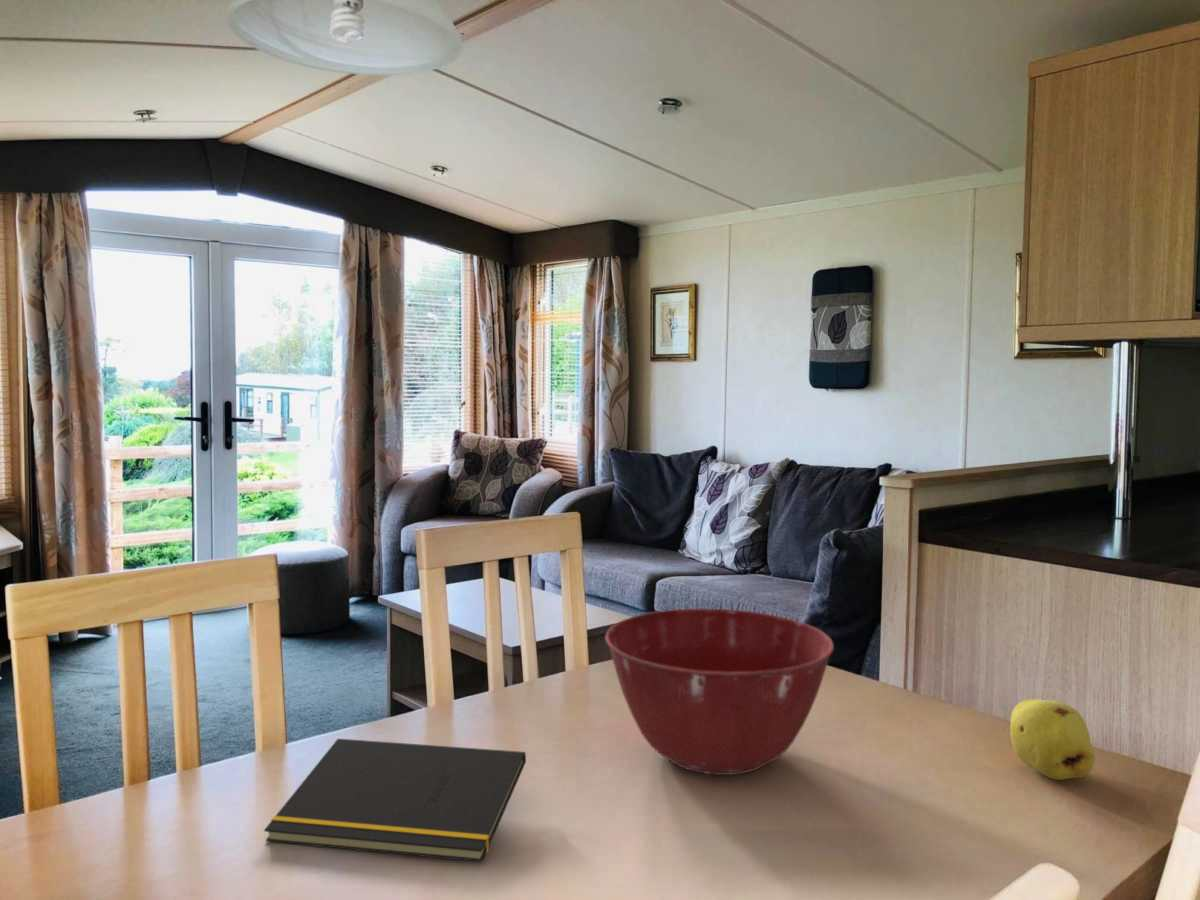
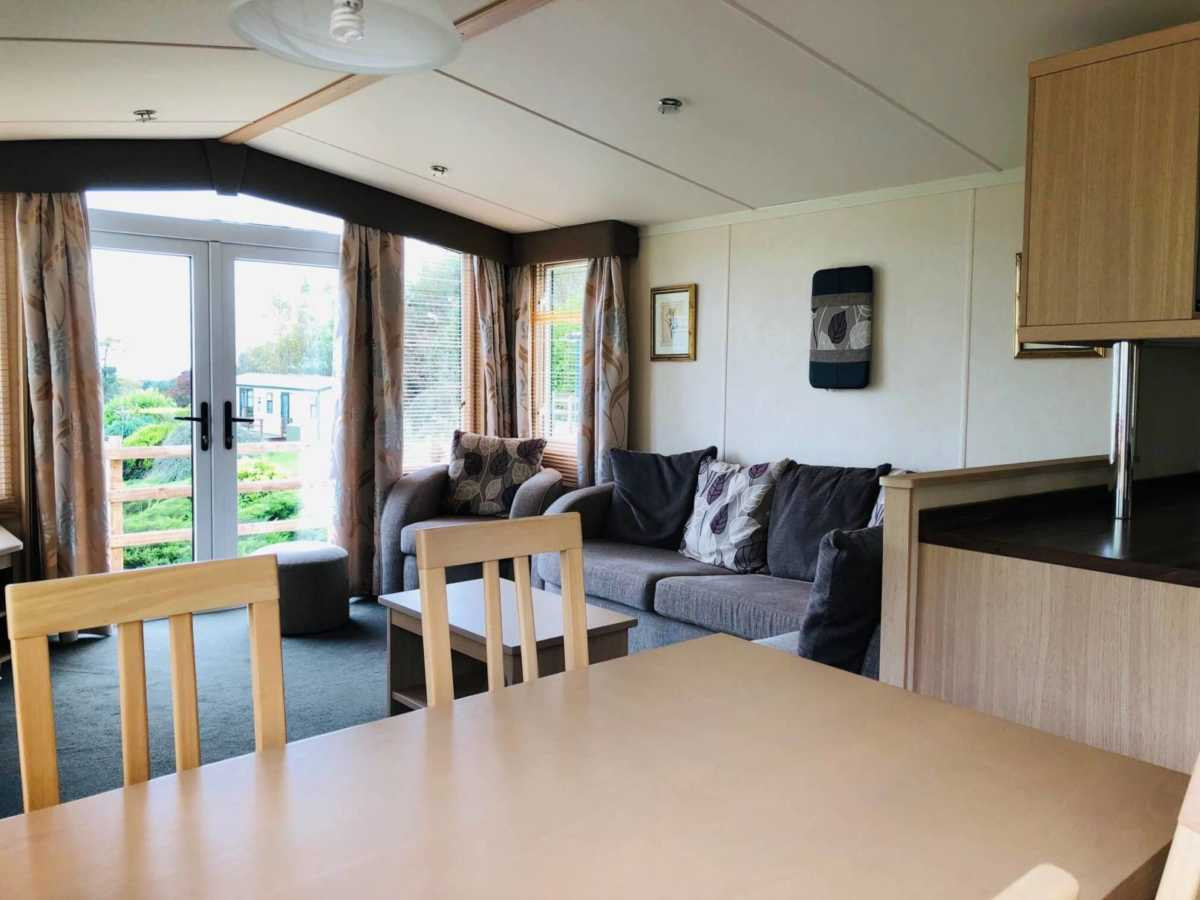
- fruit (1048, 734)
- mixing bowl (717, 694)
- notepad (403, 793)
